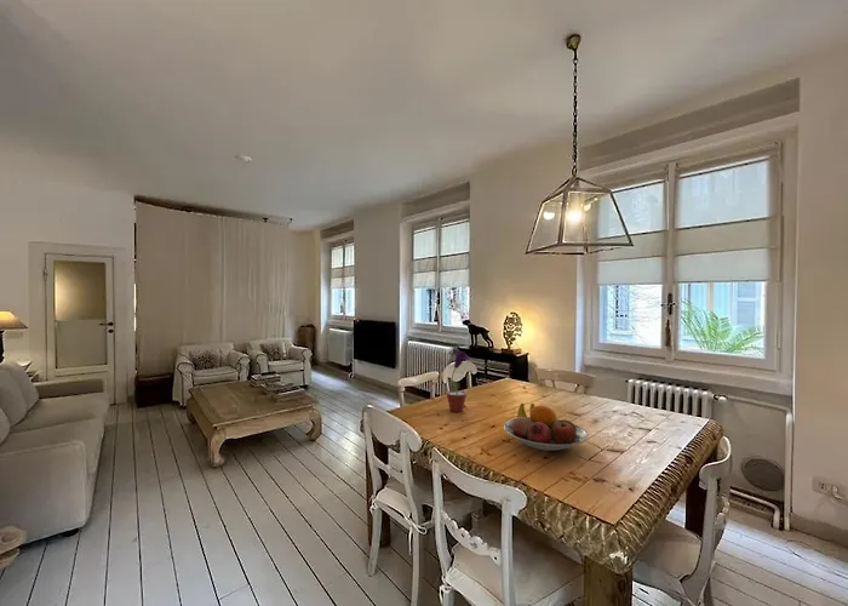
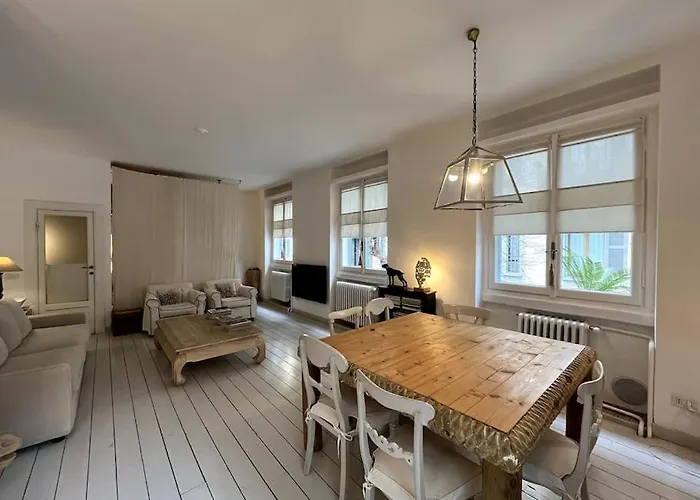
- fruit bowl (544, 425)
- potted flower (452, 378)
